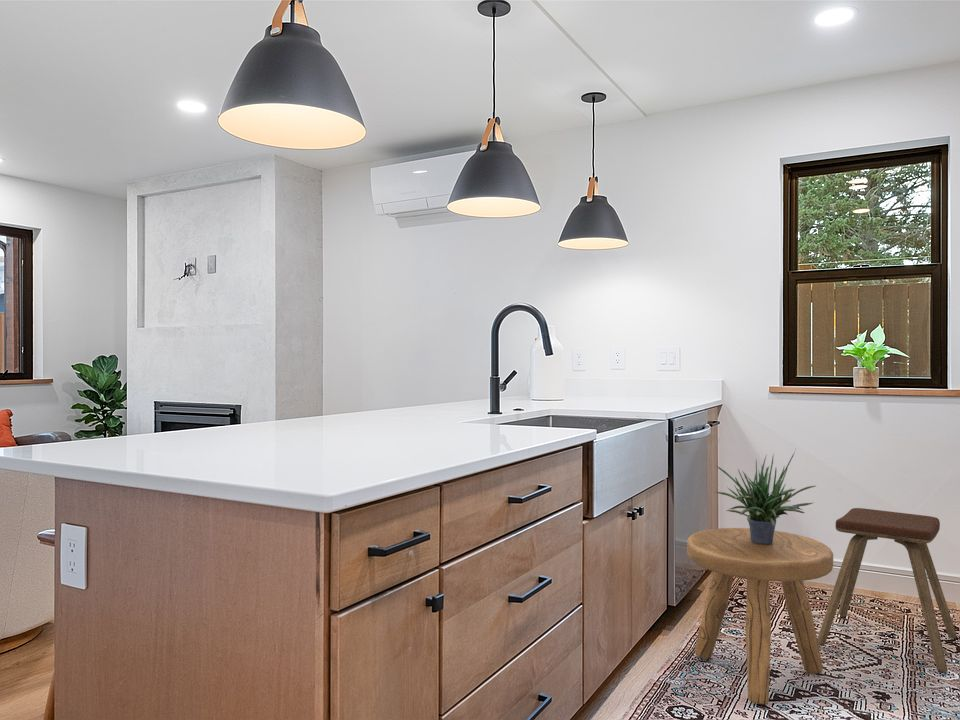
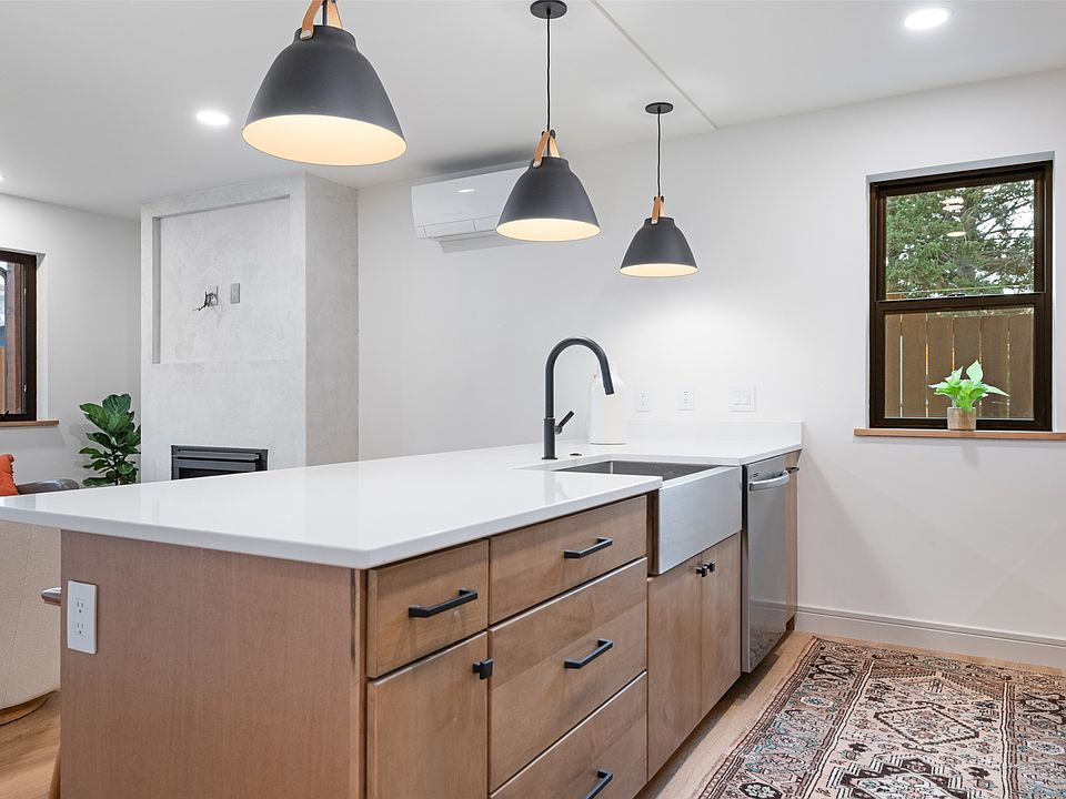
- stool (758, 609)
- potted plant (760, 493)
- music stool (913, 573)
